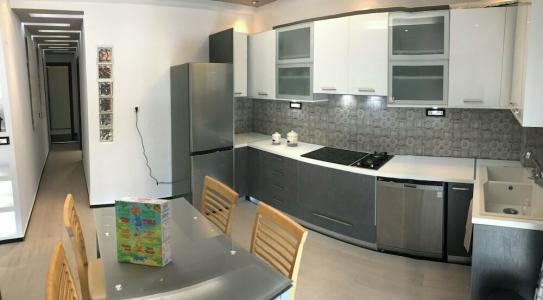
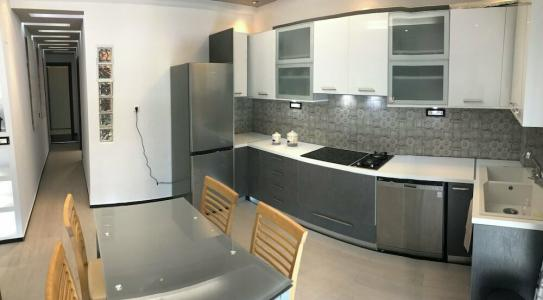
- cereal box (143, 230)
